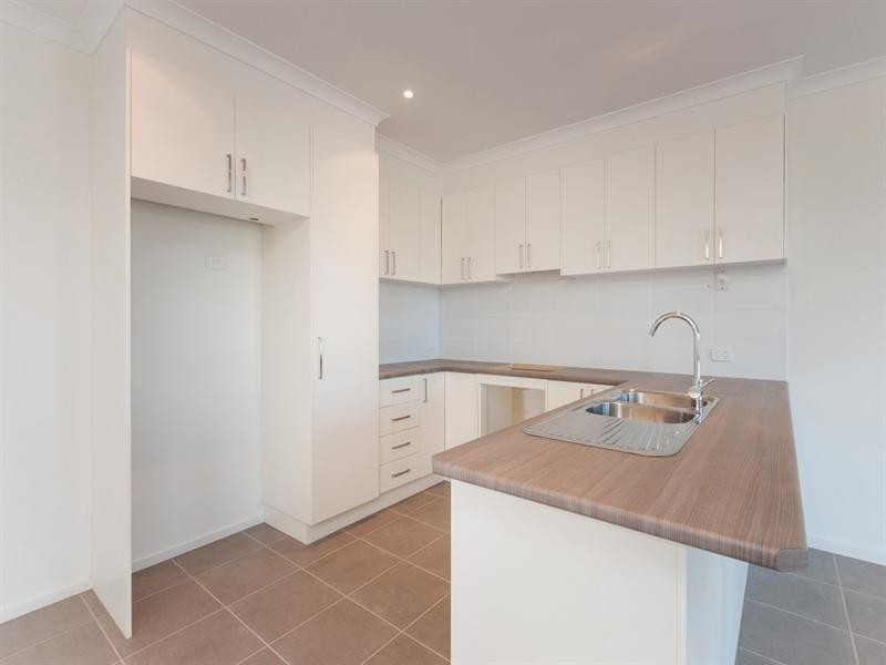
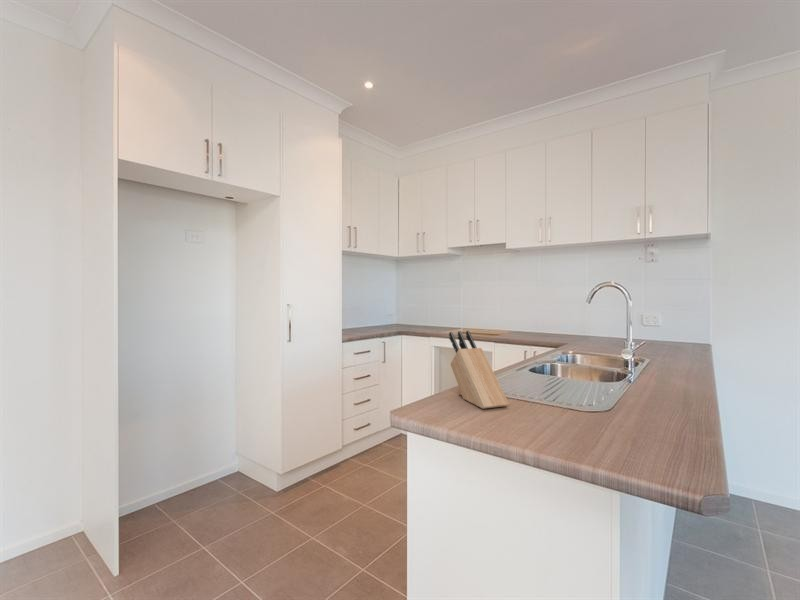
+ knife block (474, 365)
